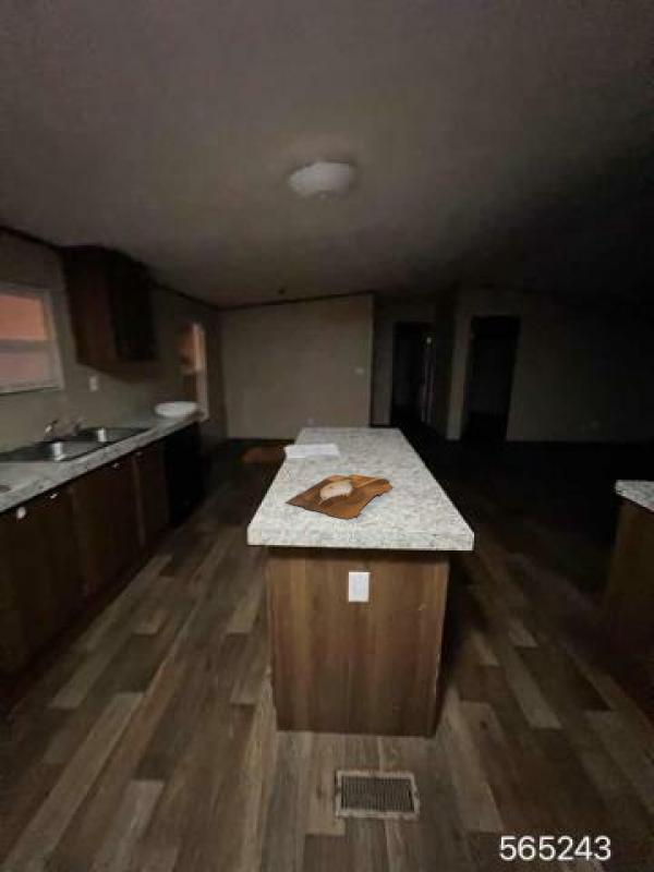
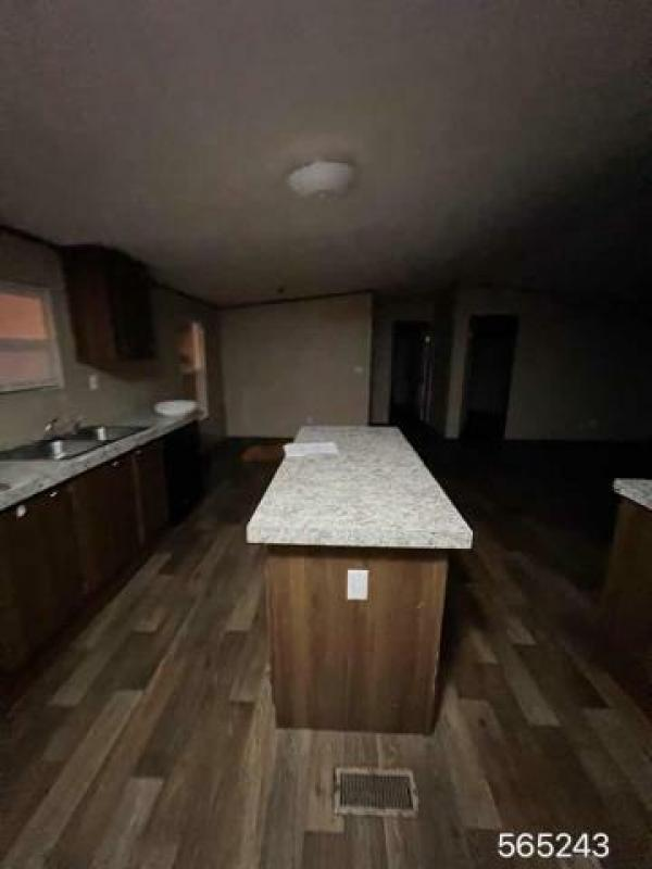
- cutting board (341, 488)
